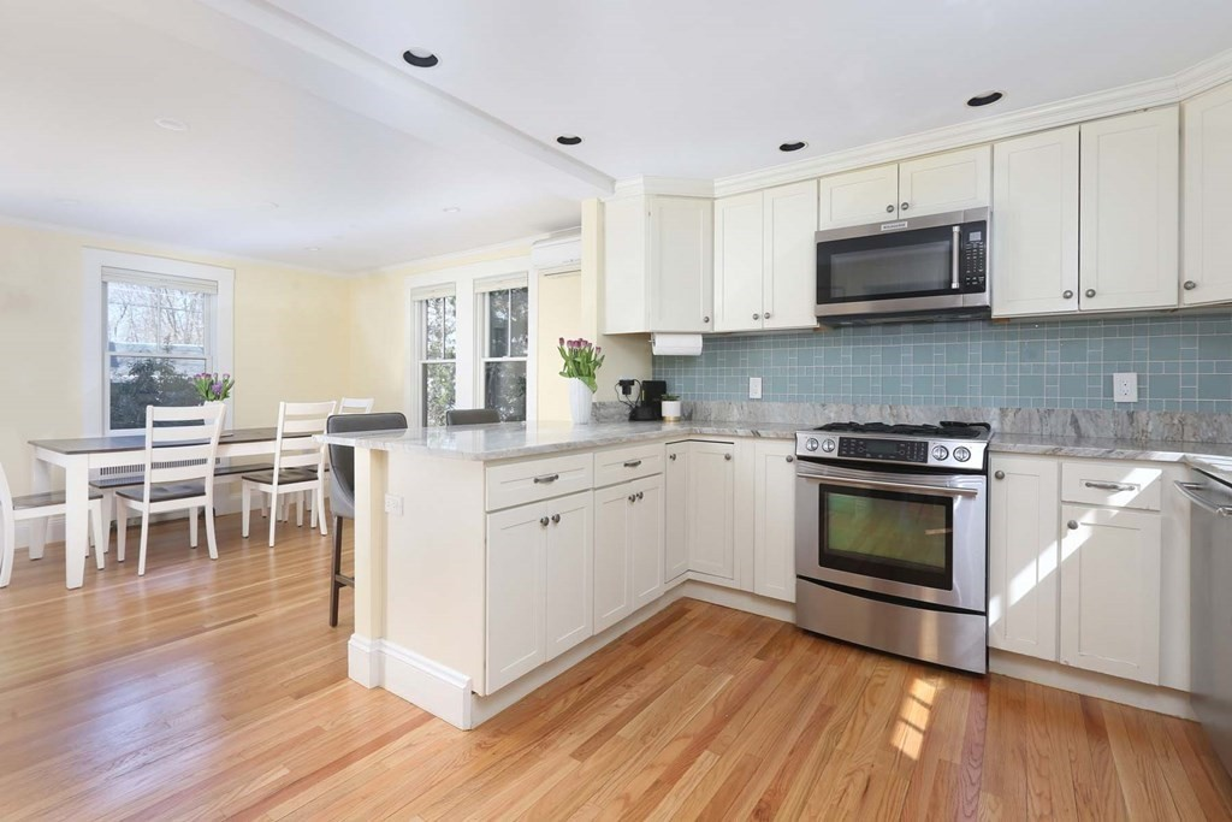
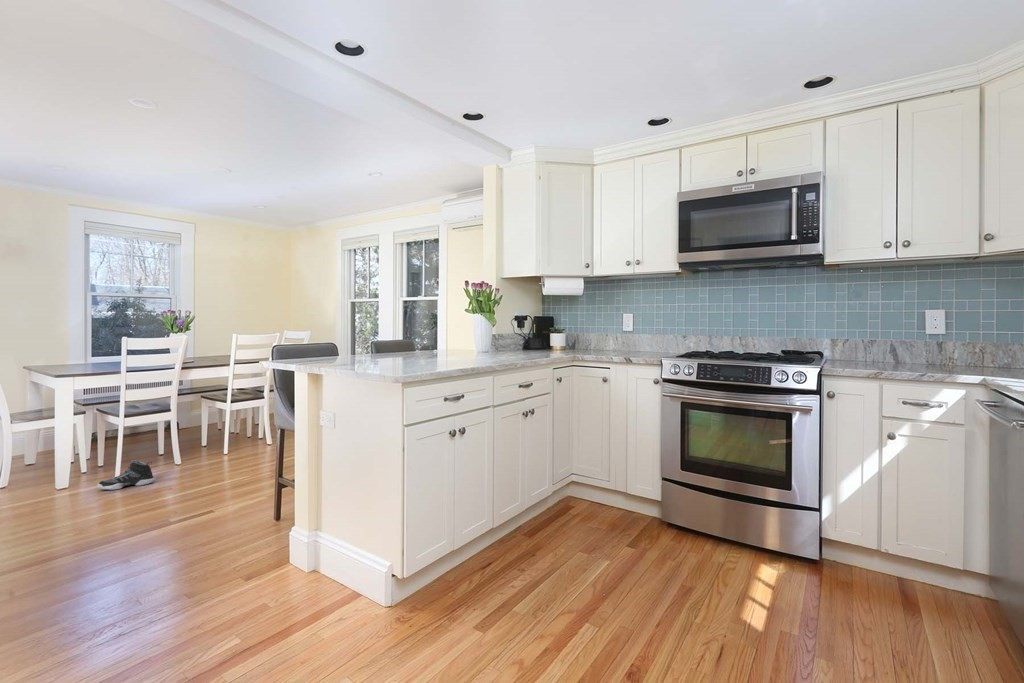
+ sneaker (126, 473)
